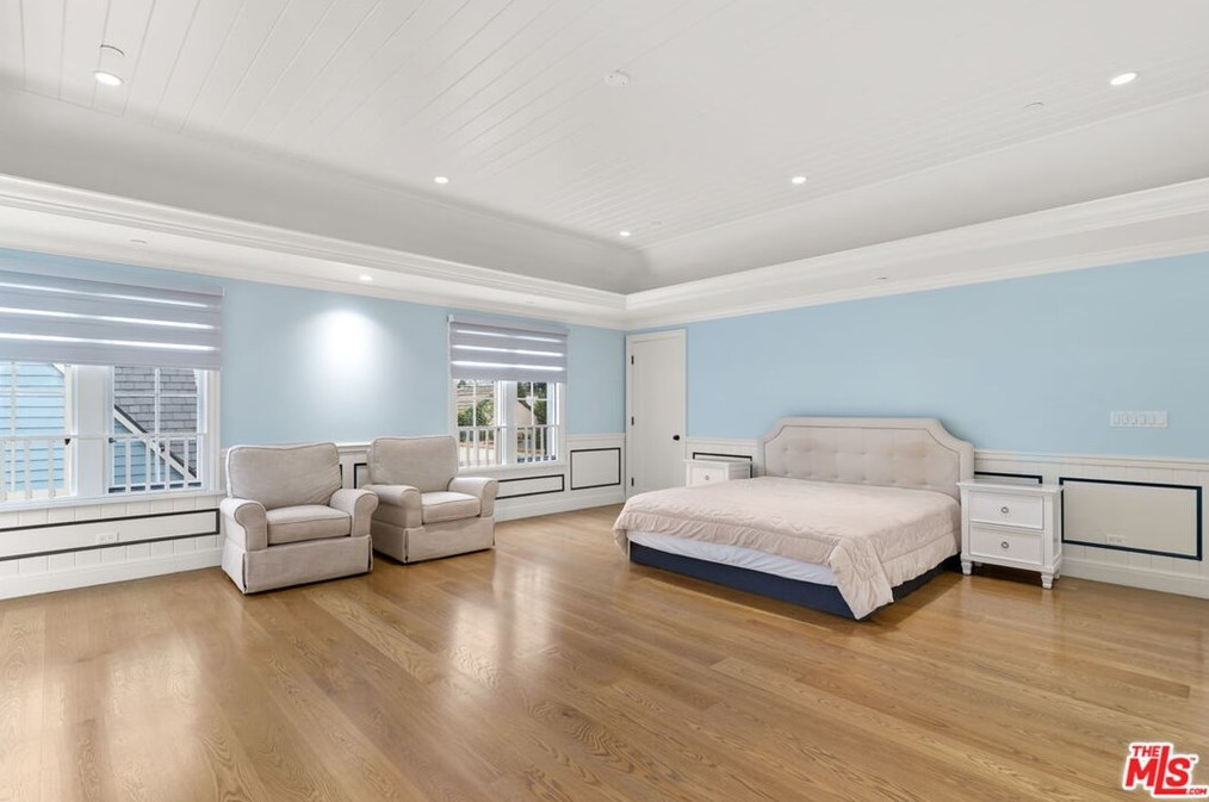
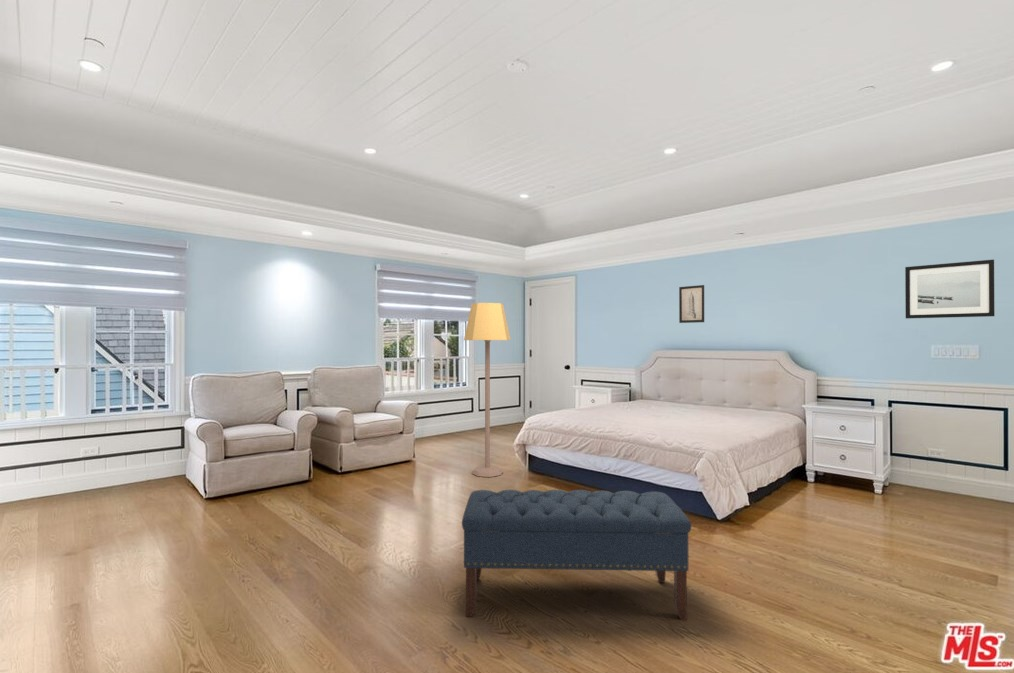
+ wall art (691, 304)
+ bench (571, 547)
+ wall art (947, 290)
+ lamp (487, 388)
